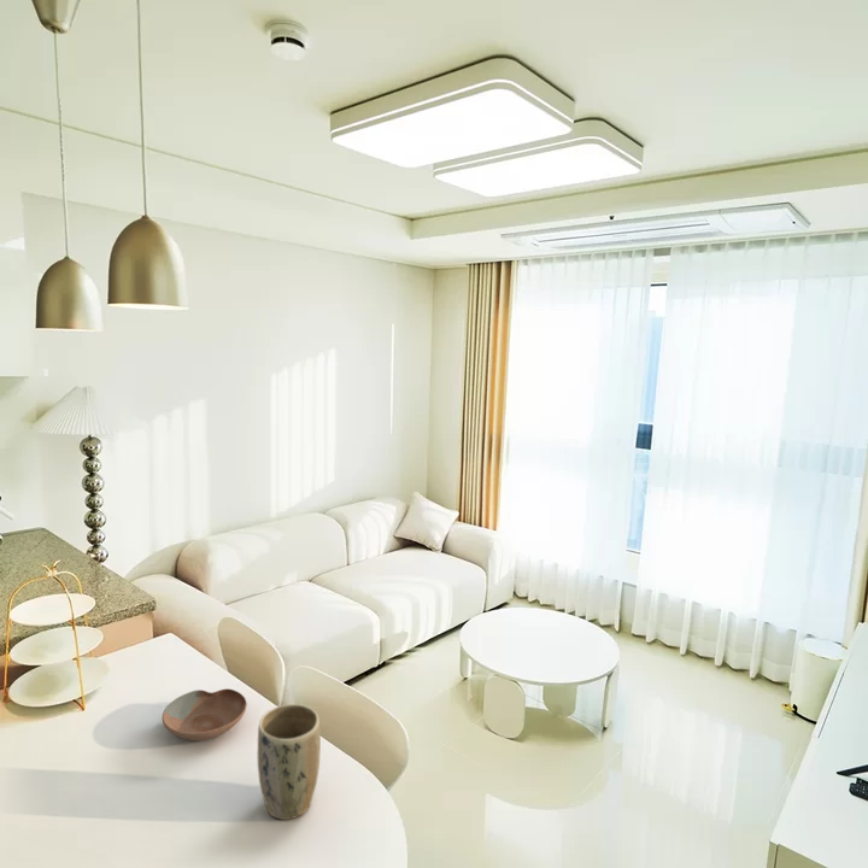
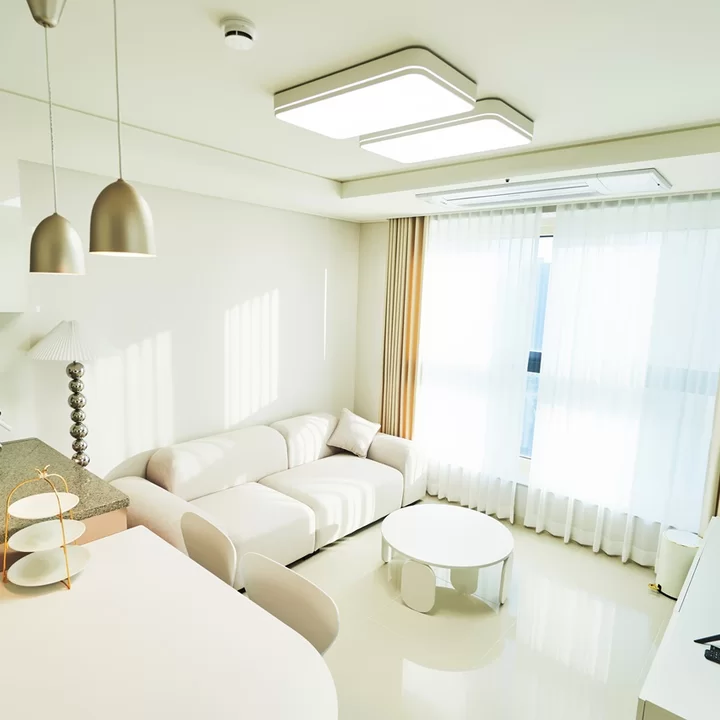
- bowl (205, 717)
- plant pot (288, 762)
